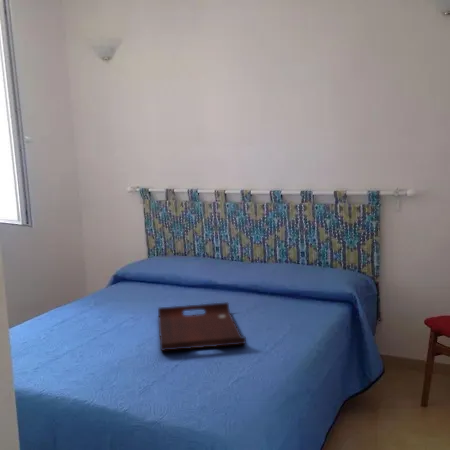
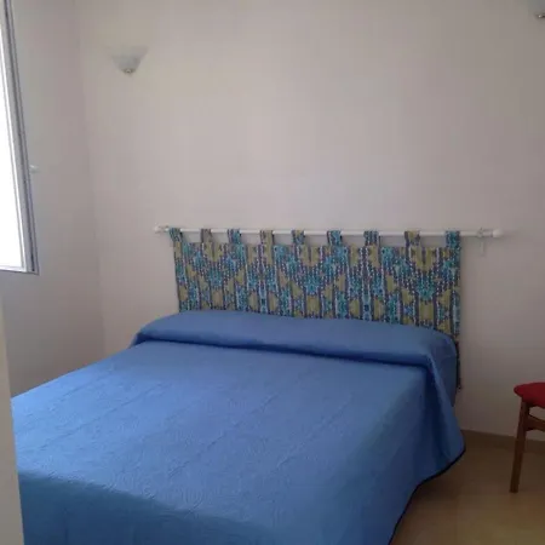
- serving tray (198, 325)
